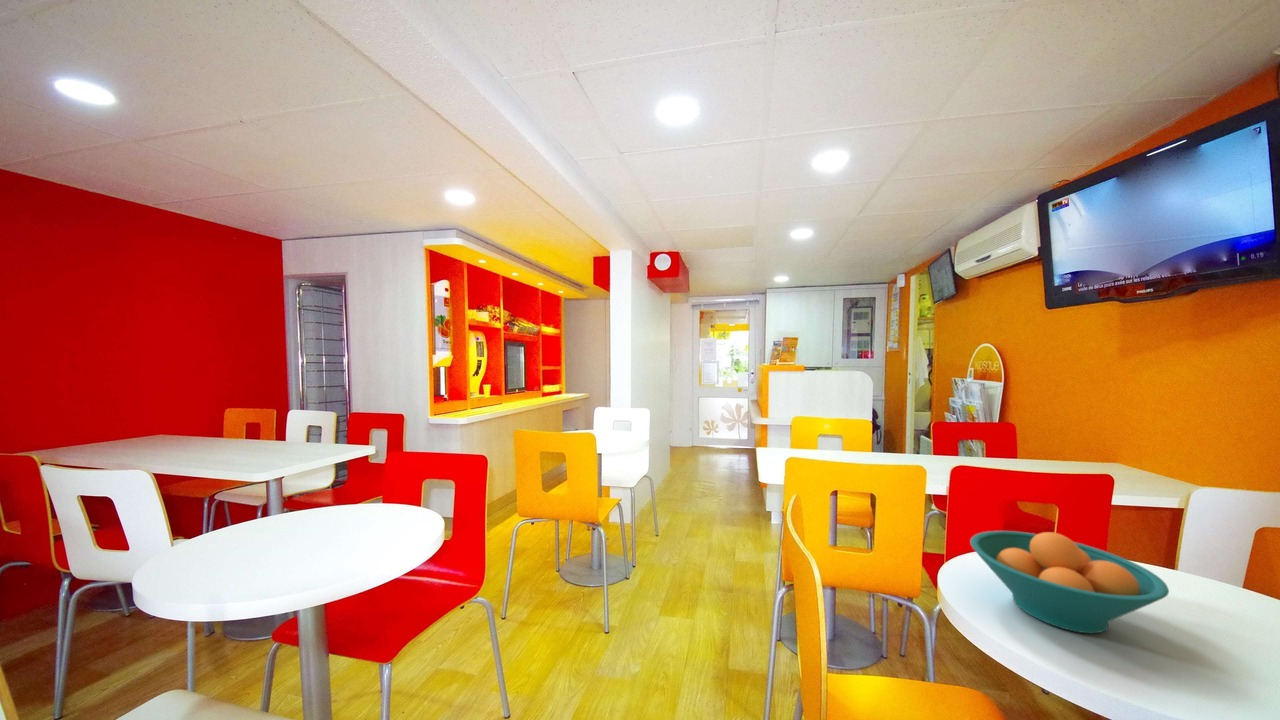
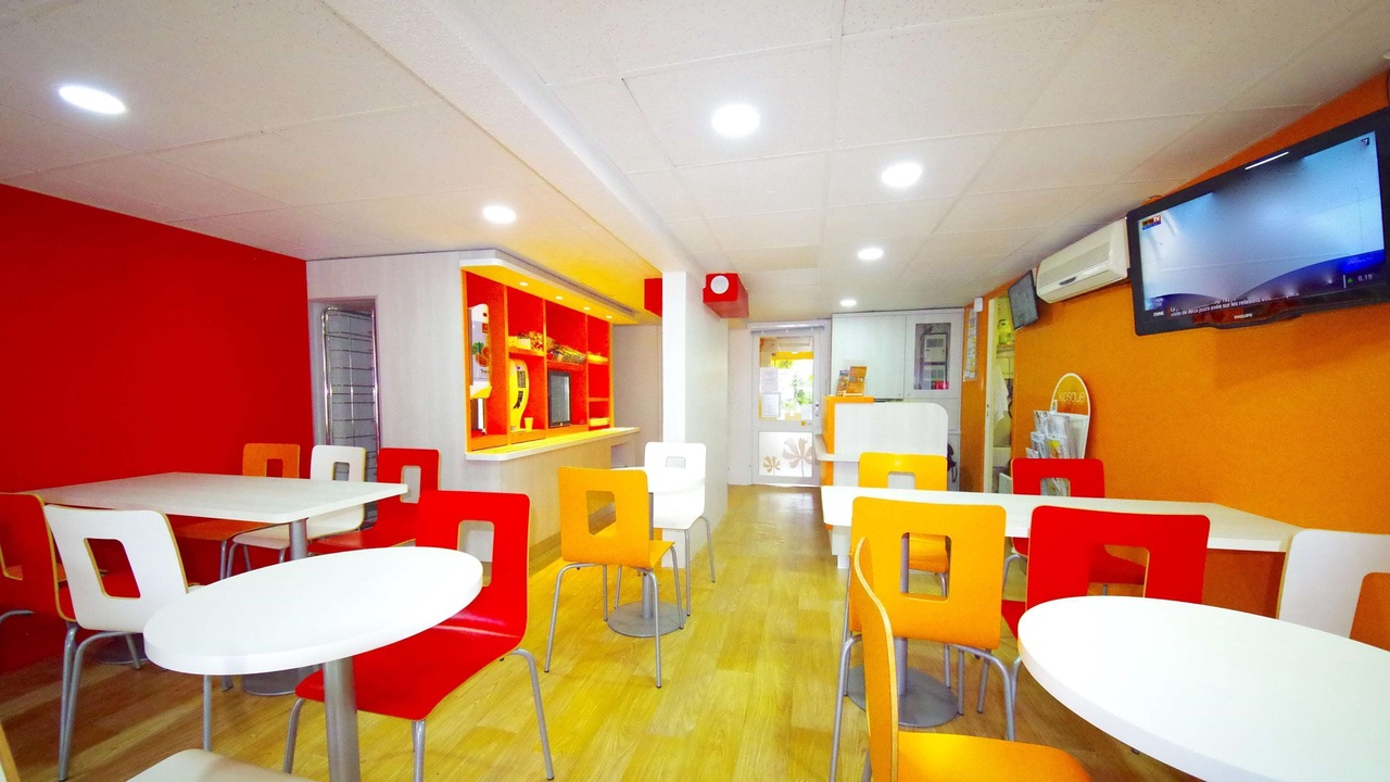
- fruit bowl (1057, 574)
